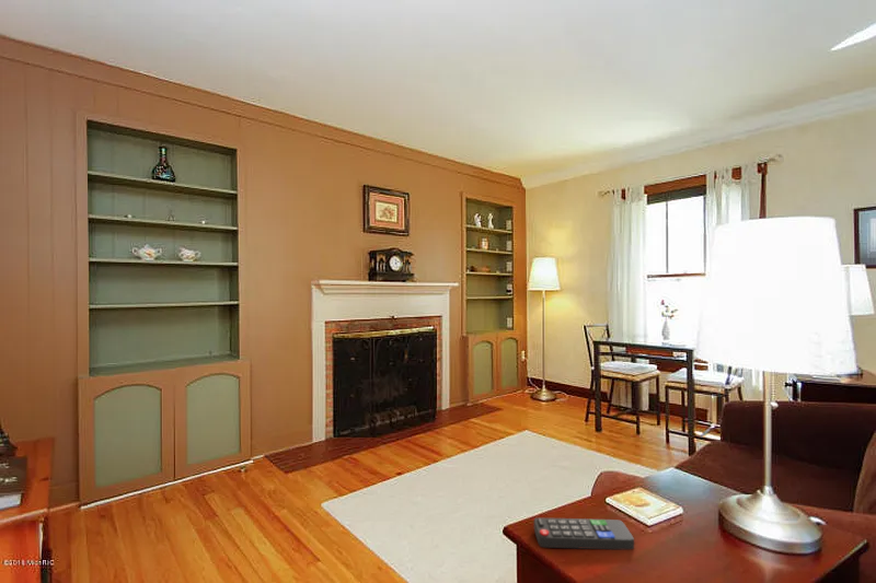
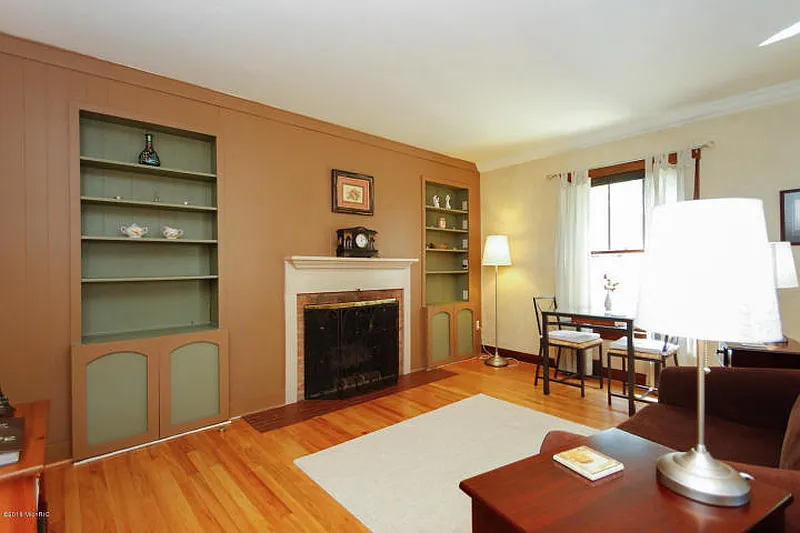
- remote control (581, 532)
